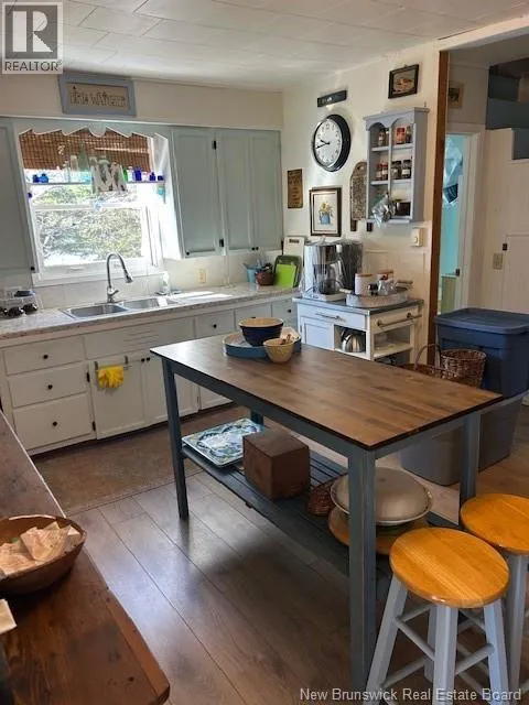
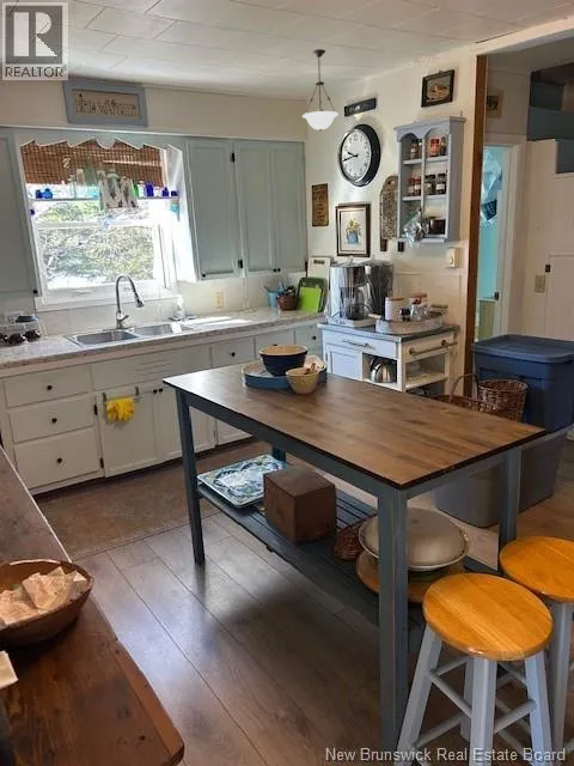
+ pendant light (319, 91)
